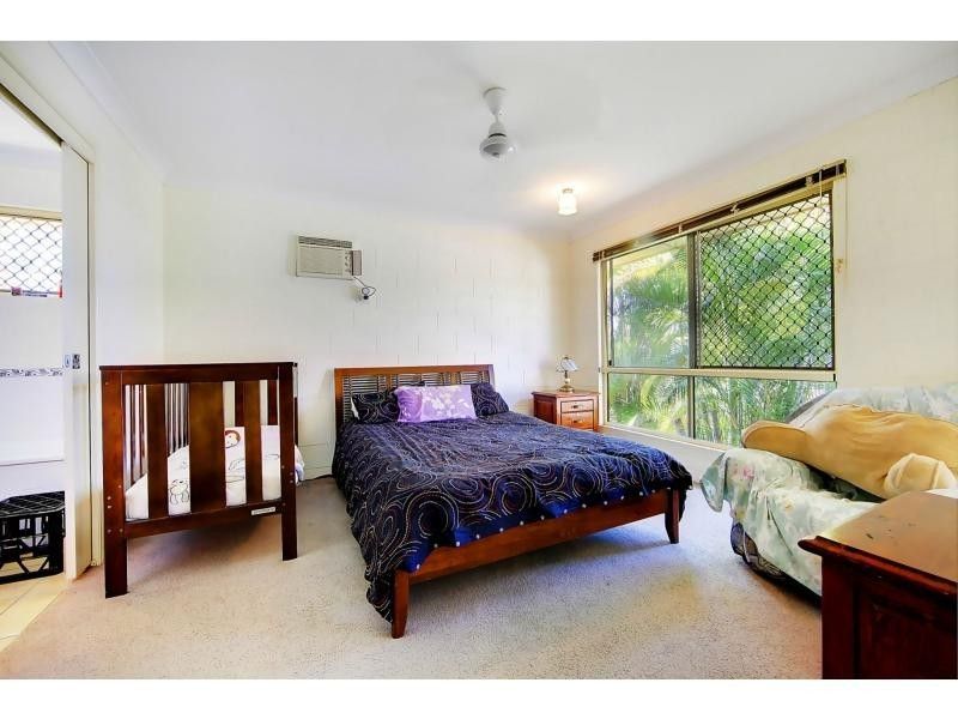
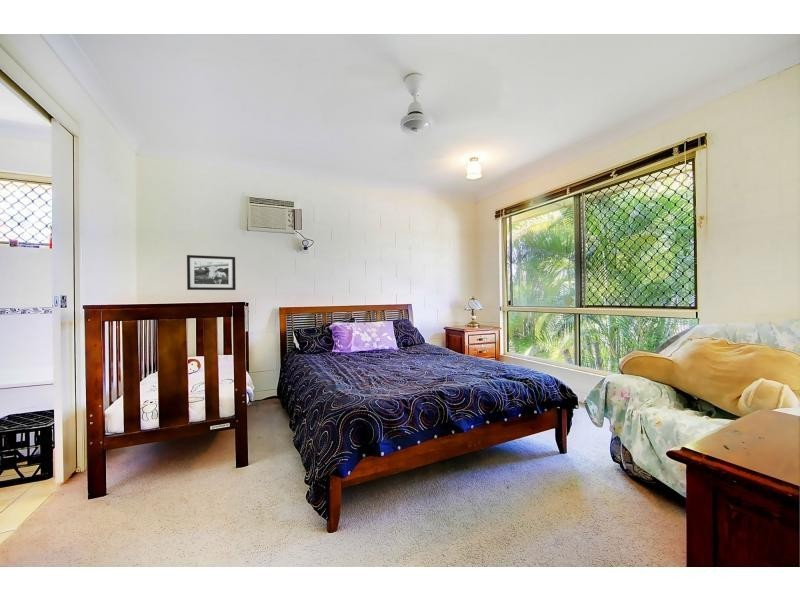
+ picture frame (211, 273)
